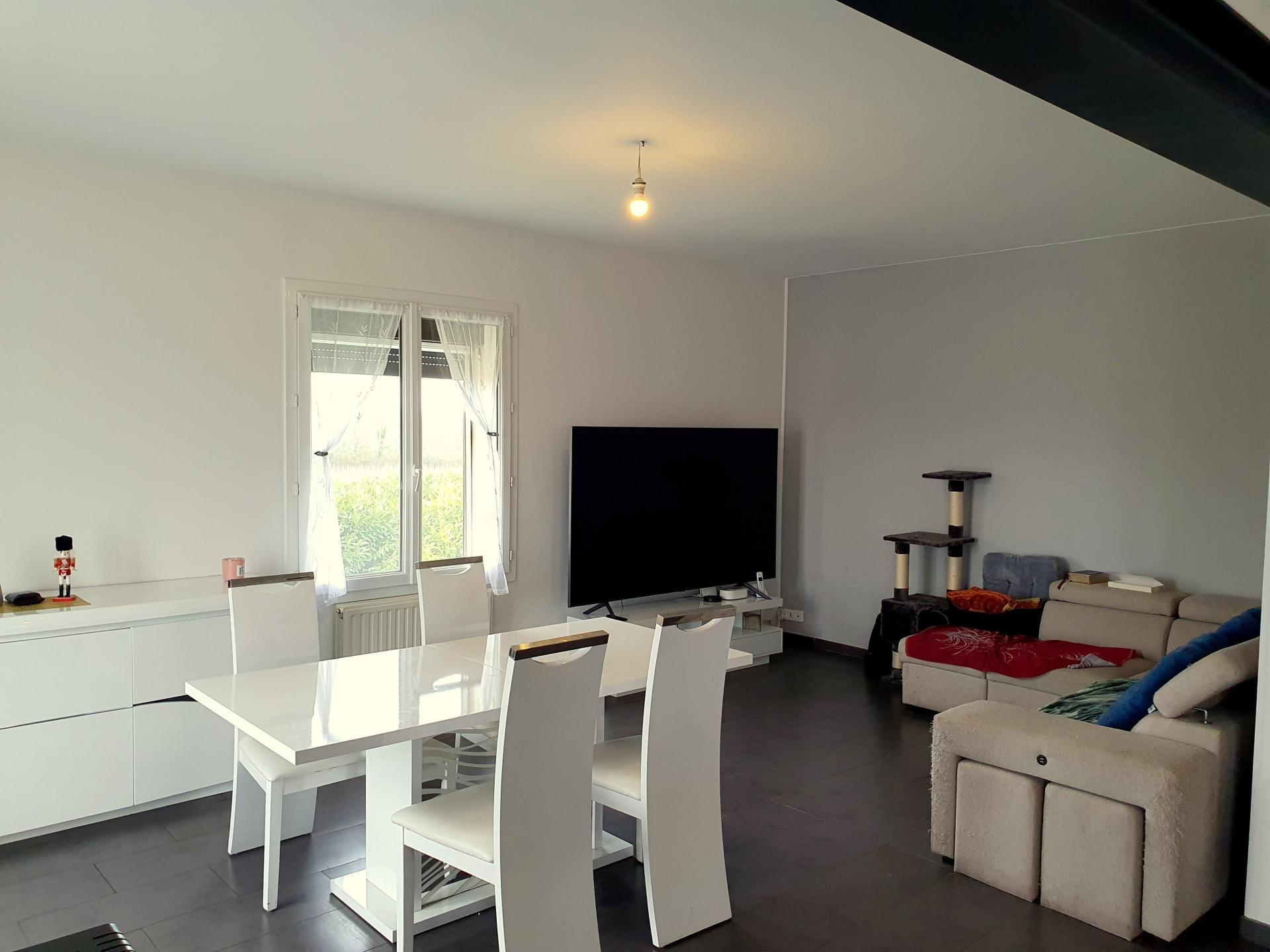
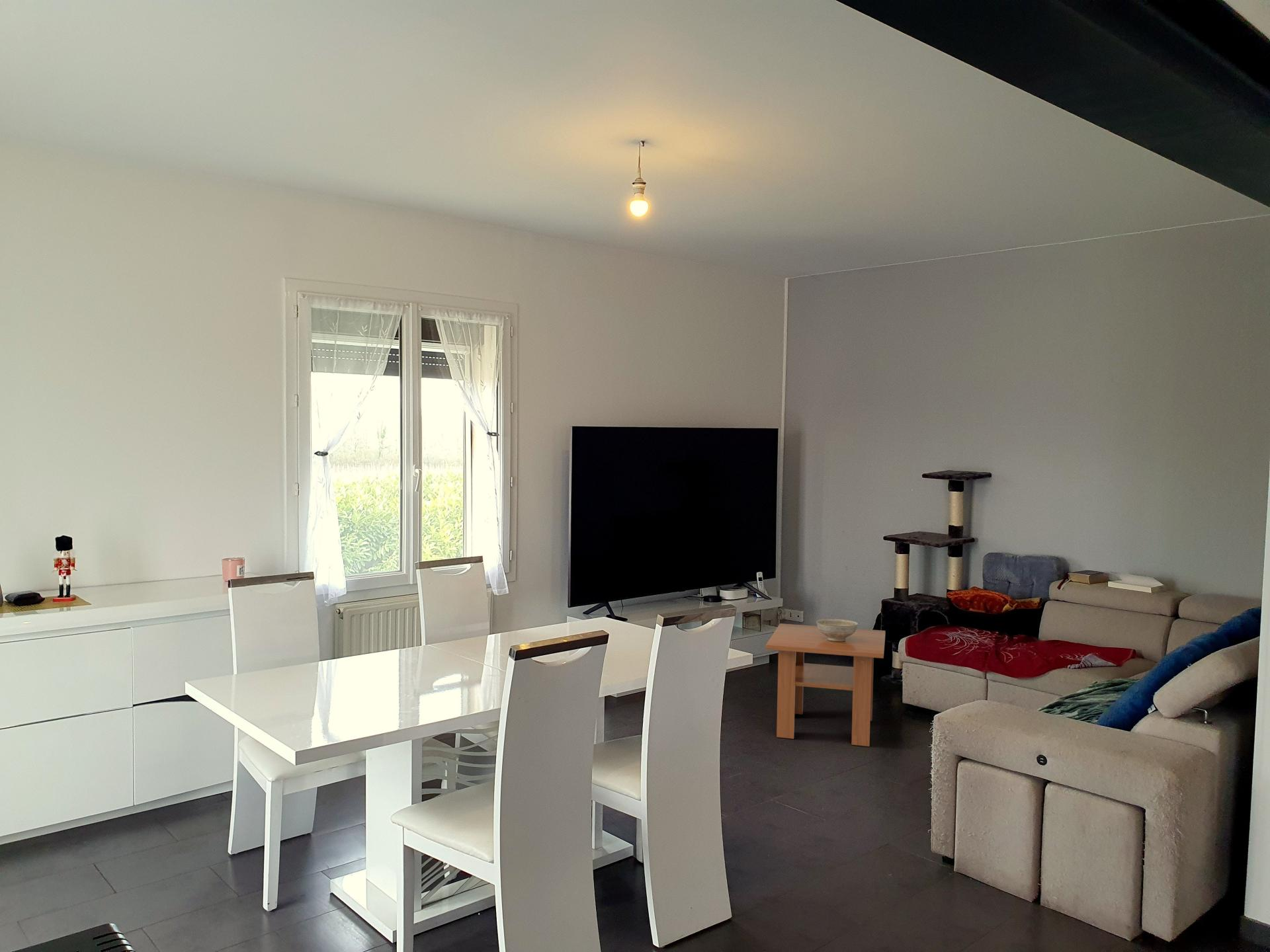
+ decorative bowl (837, 630)
+ coffee table (827, 682)
